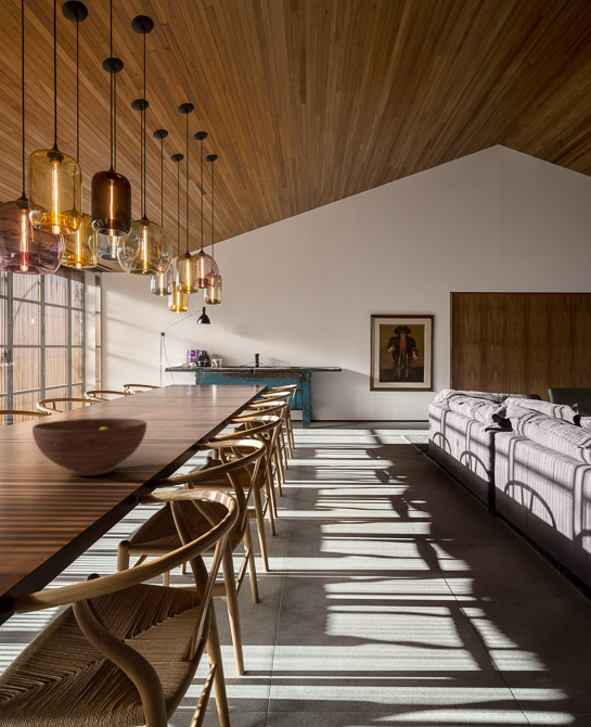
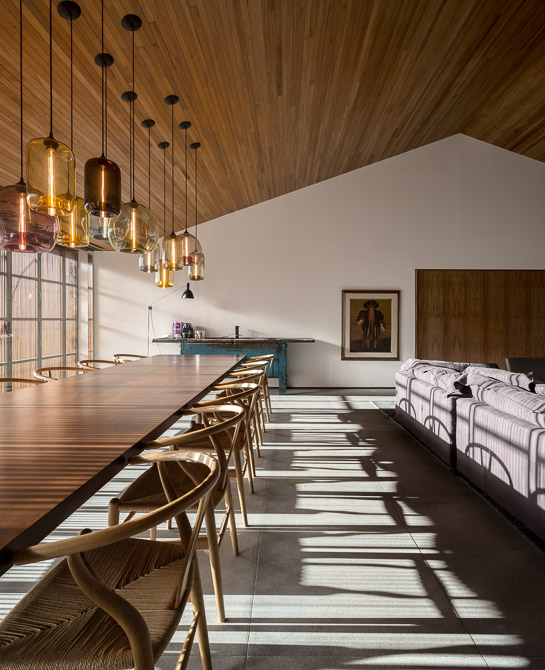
- fruit bowl (91, 447)
